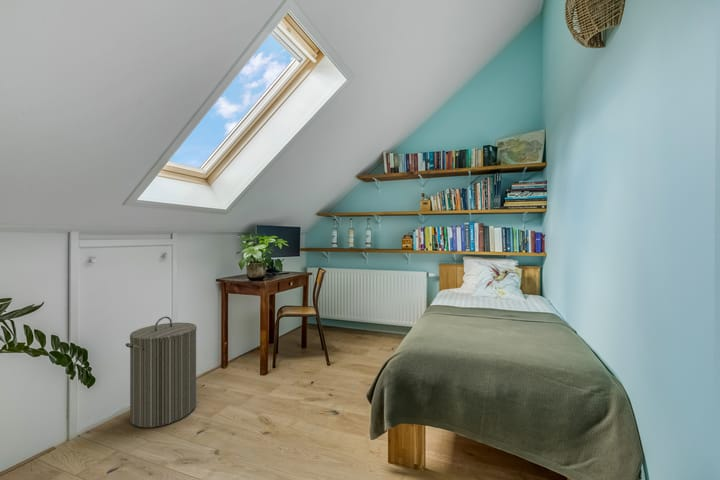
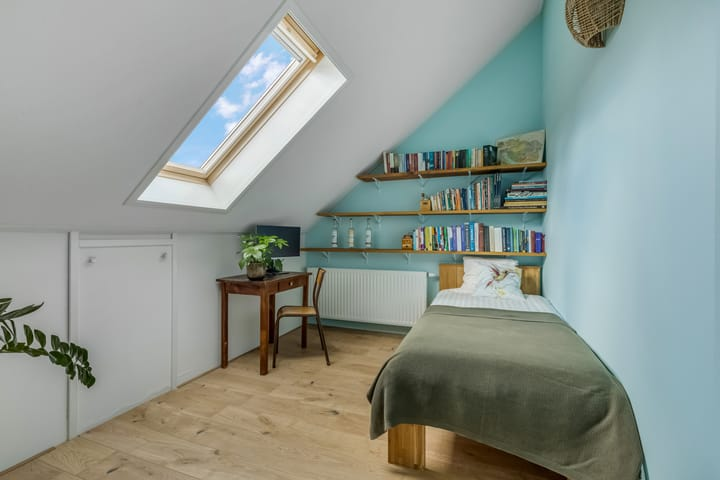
- laundry hamper (164, 364)
